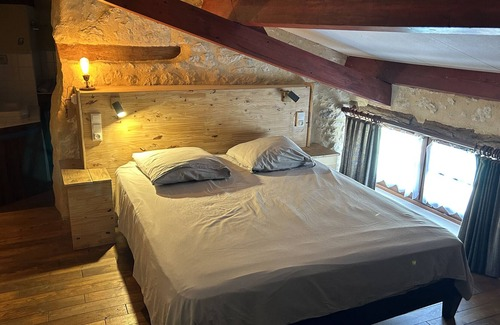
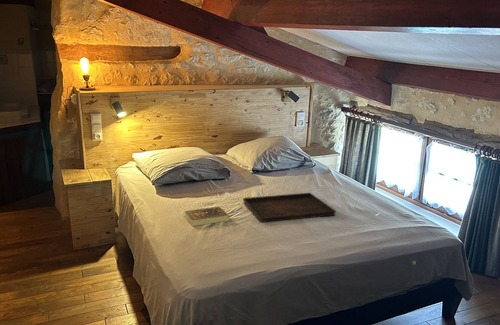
+ book (206, 215)
+ serving tray (287, 206)
